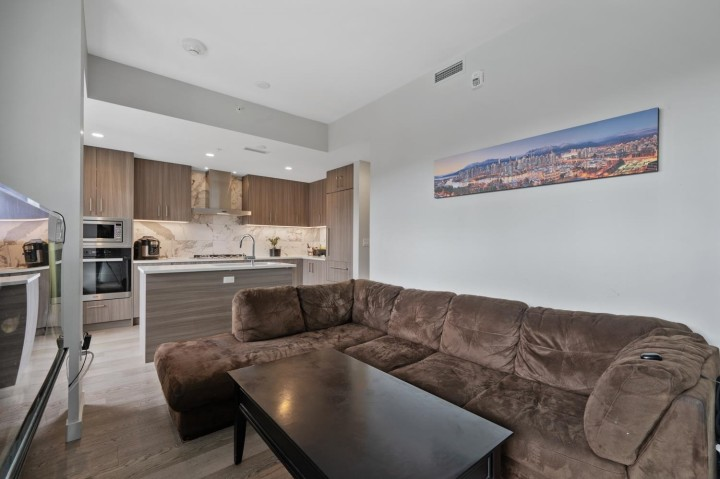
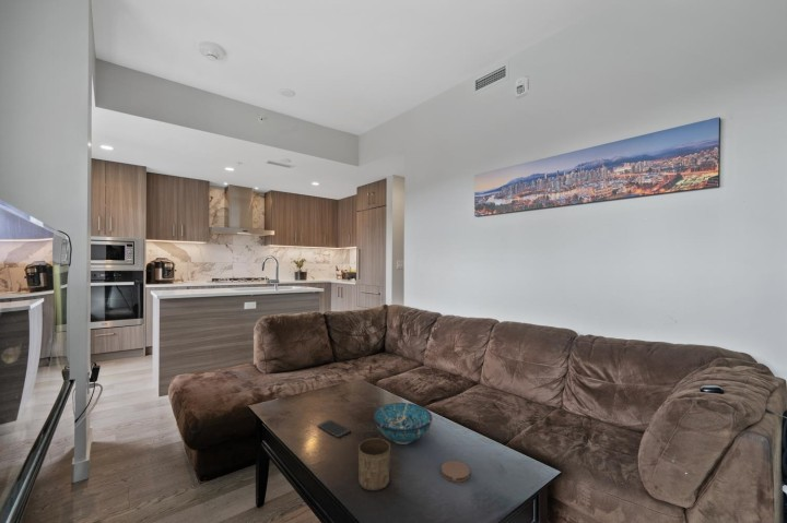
+ cup (374, 463)
+ decorative bowl (402, 426)
+ smartphone (333, 428)
+ coaster (455, 471)
